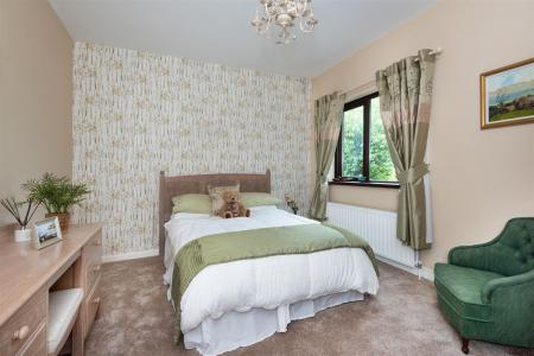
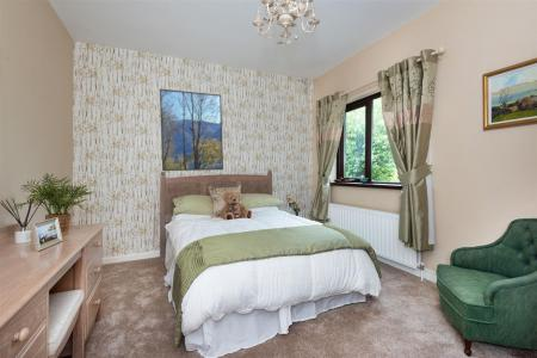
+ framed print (192, 131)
